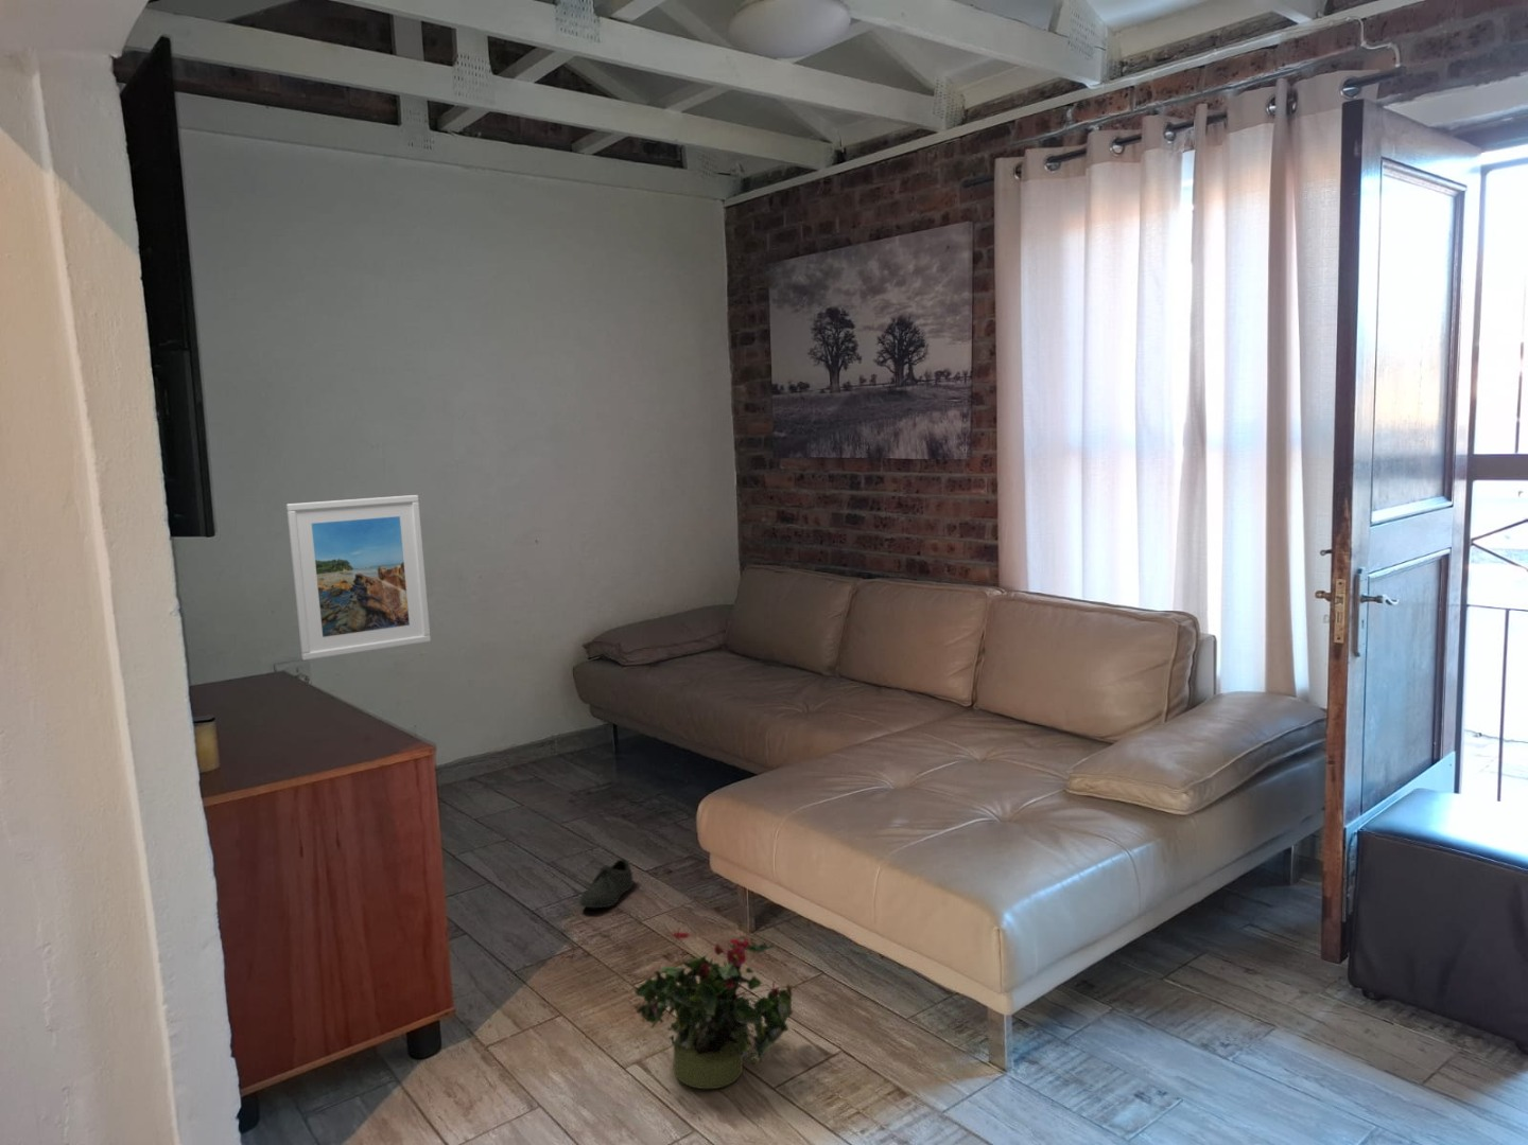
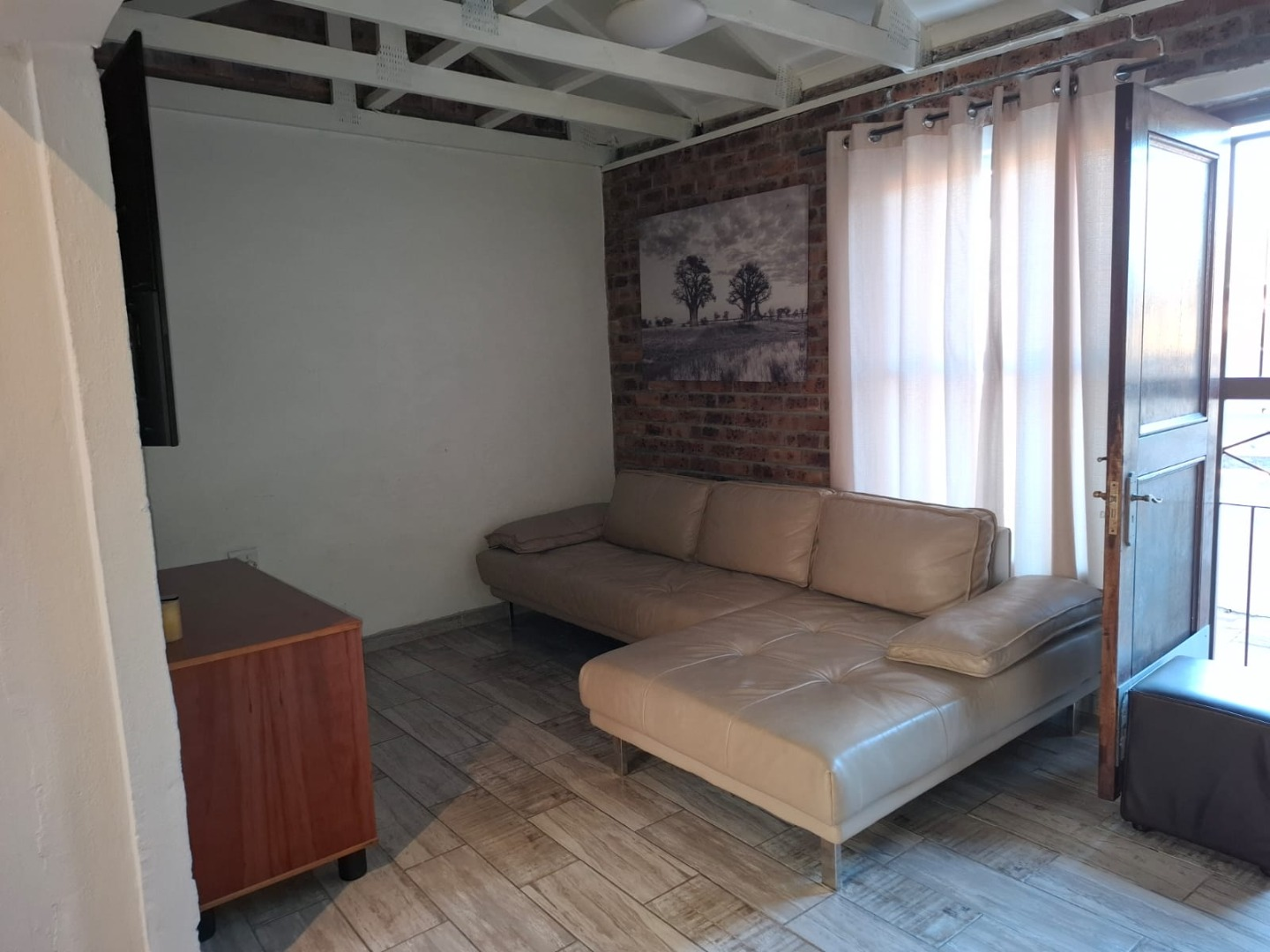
- potted plant (715, 996)
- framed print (361, 575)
- shoe (604, 878)
